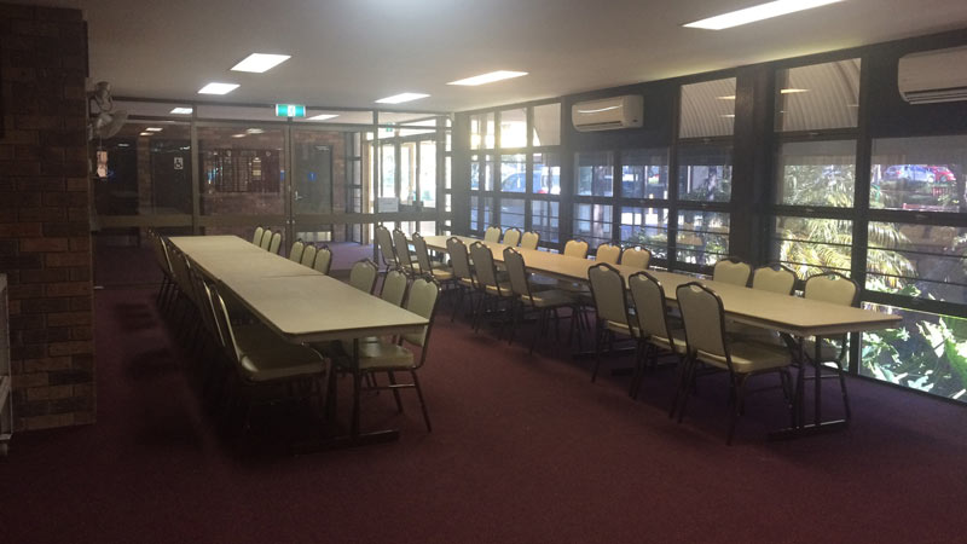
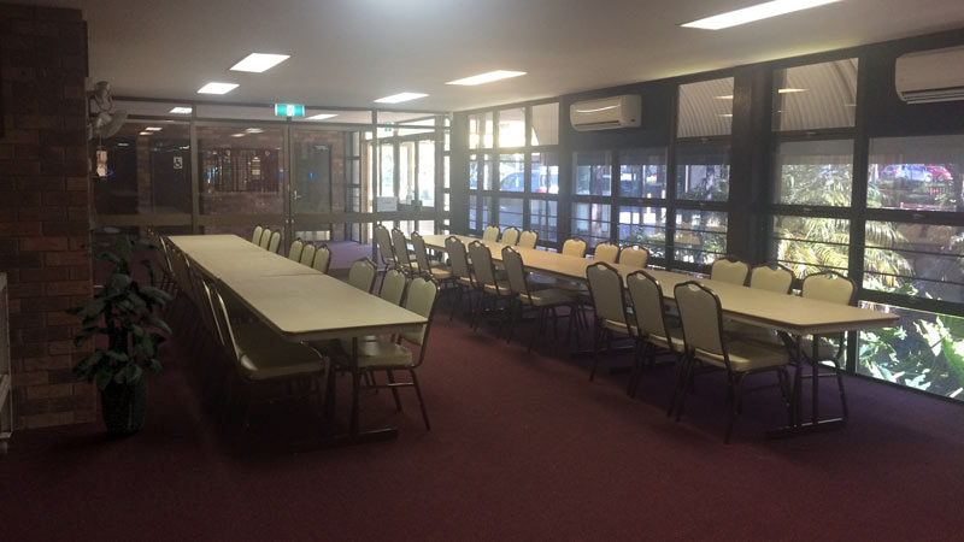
+ indoor plant (118, 329)
